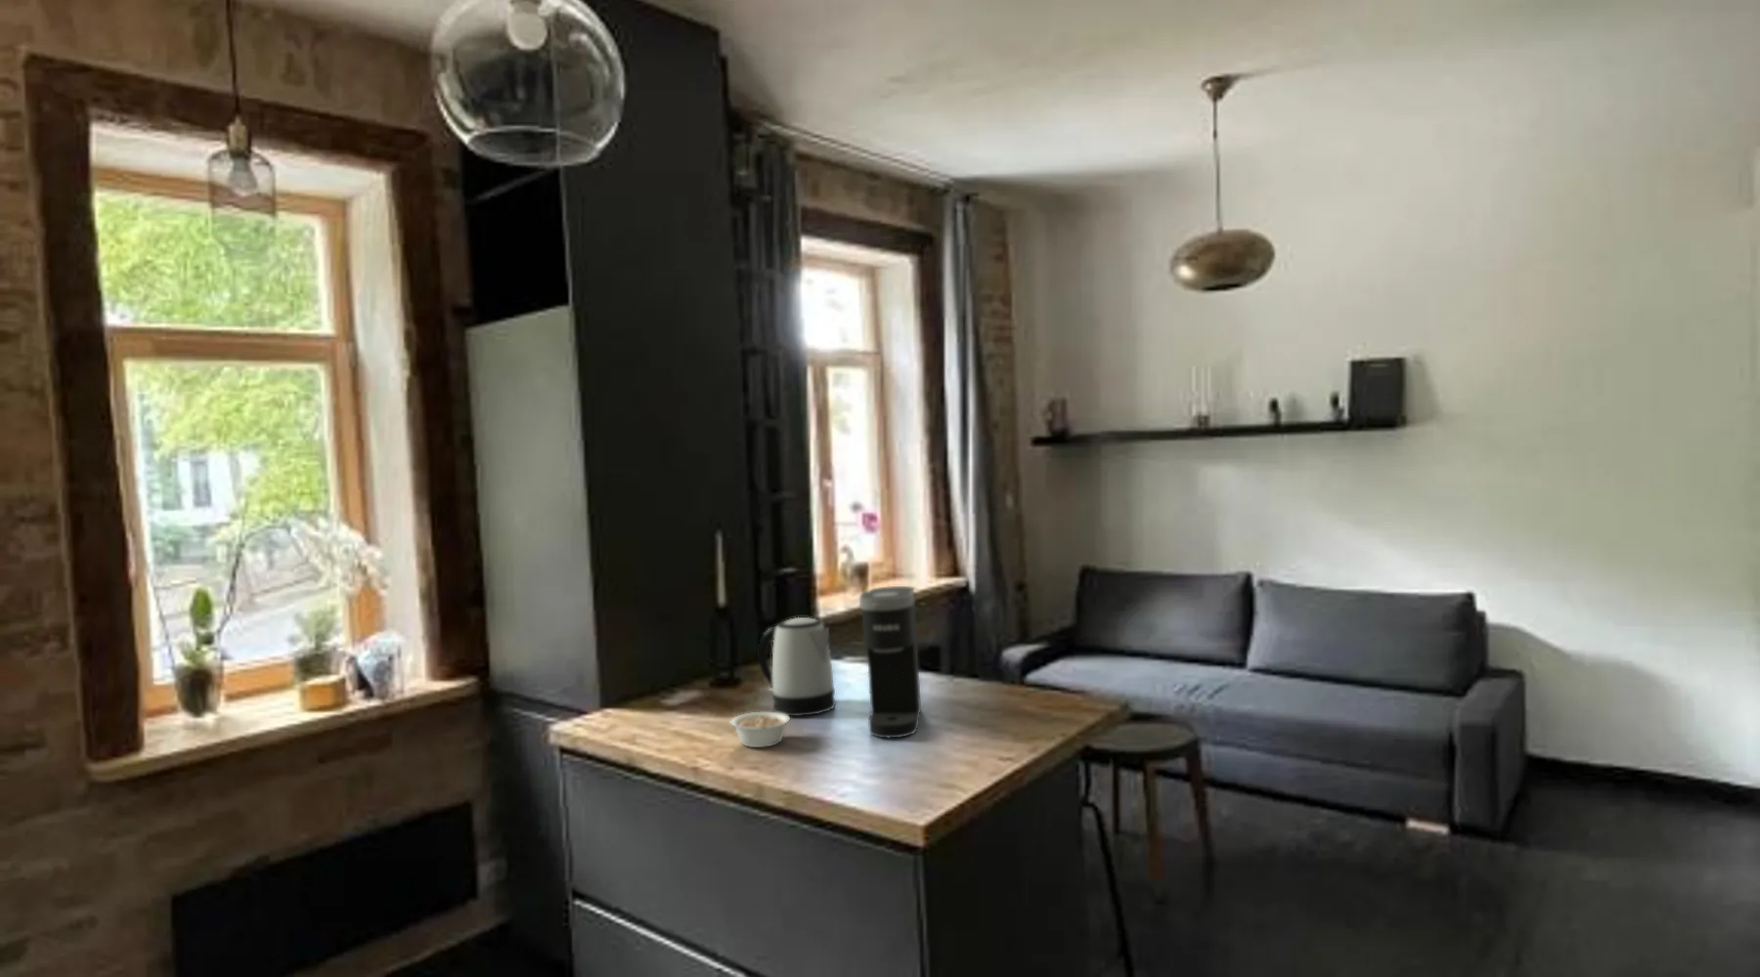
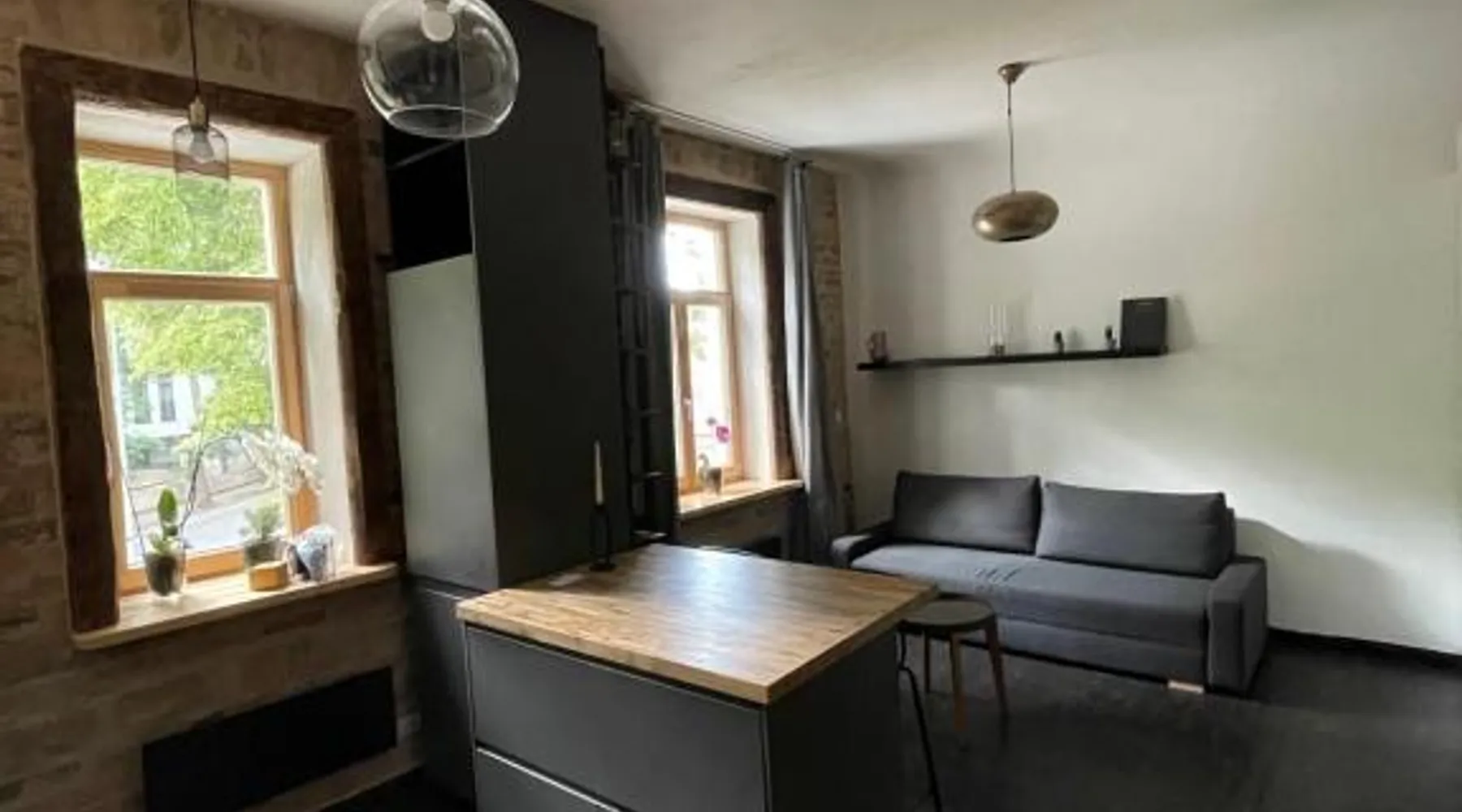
- kettle (795, 663)
- coffee maker (892, 656)
- legume (762, 728)
